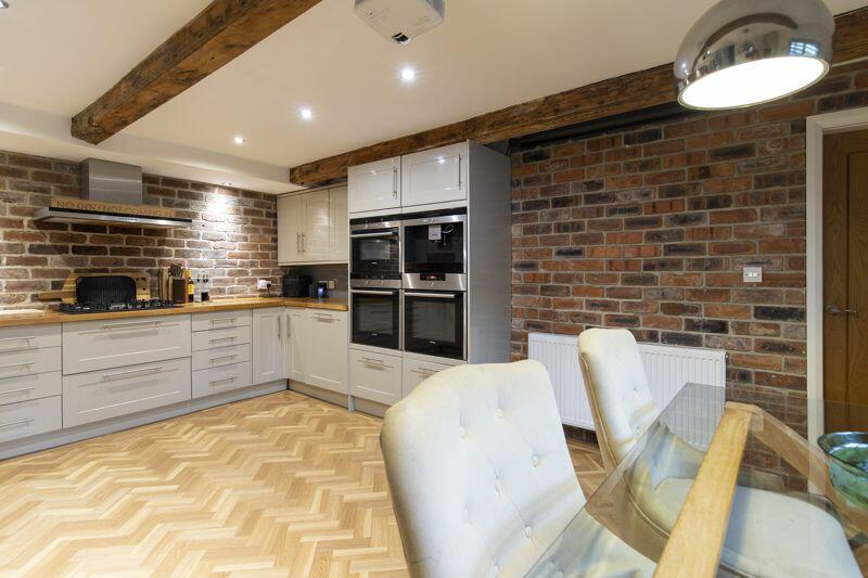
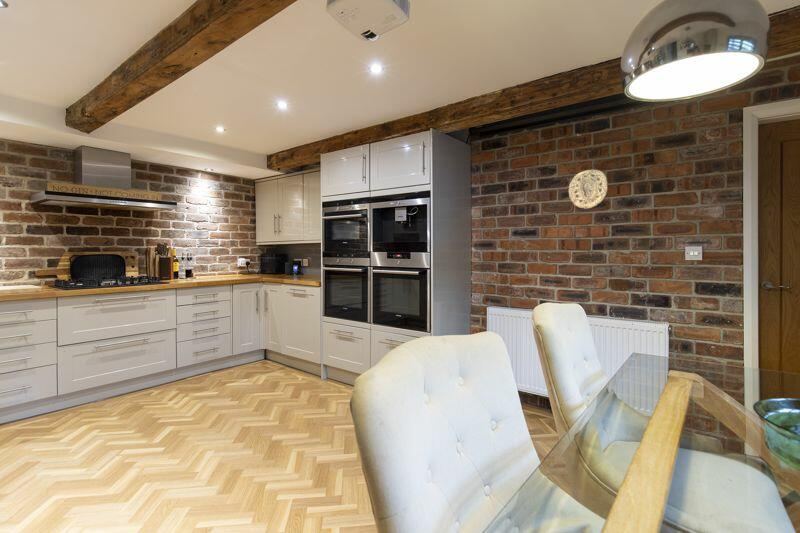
+ decorative plate (587, 189)
